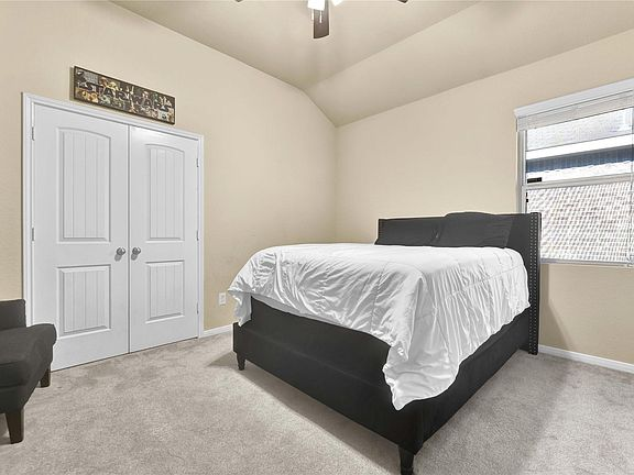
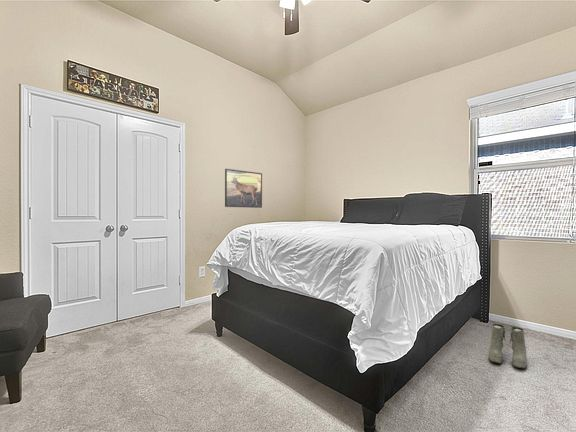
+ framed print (244, 189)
+ boots (505, 341)
